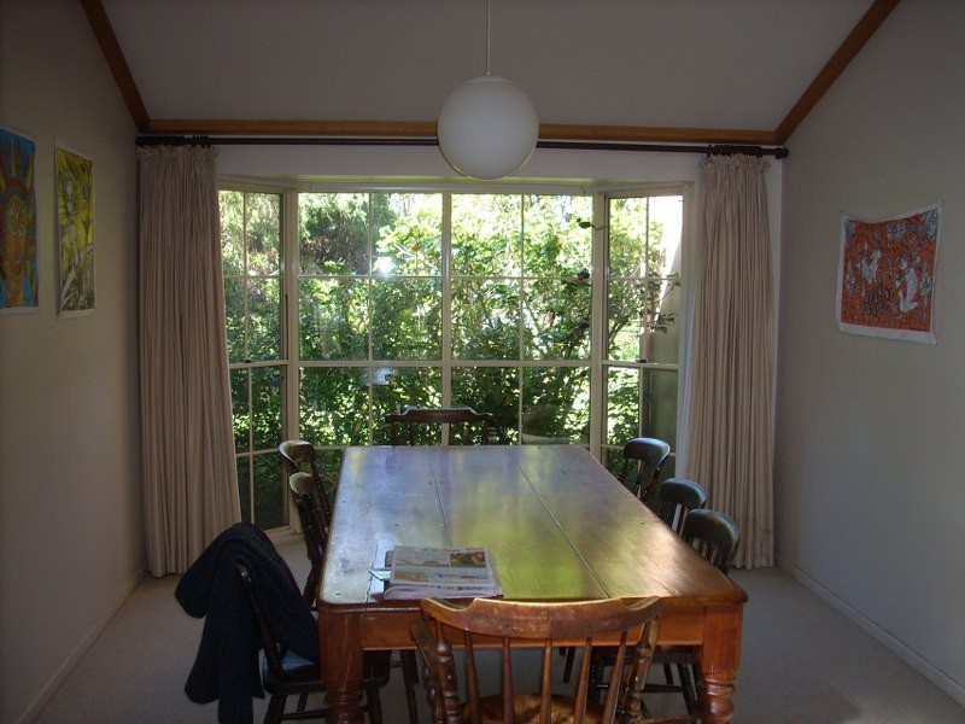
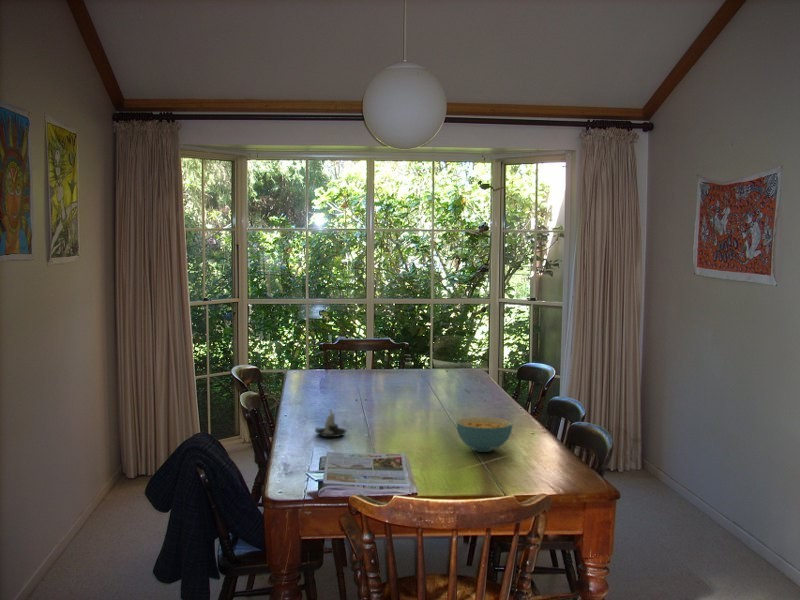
+ candle (329, 421)
+ cereal bowl (483, 436)
